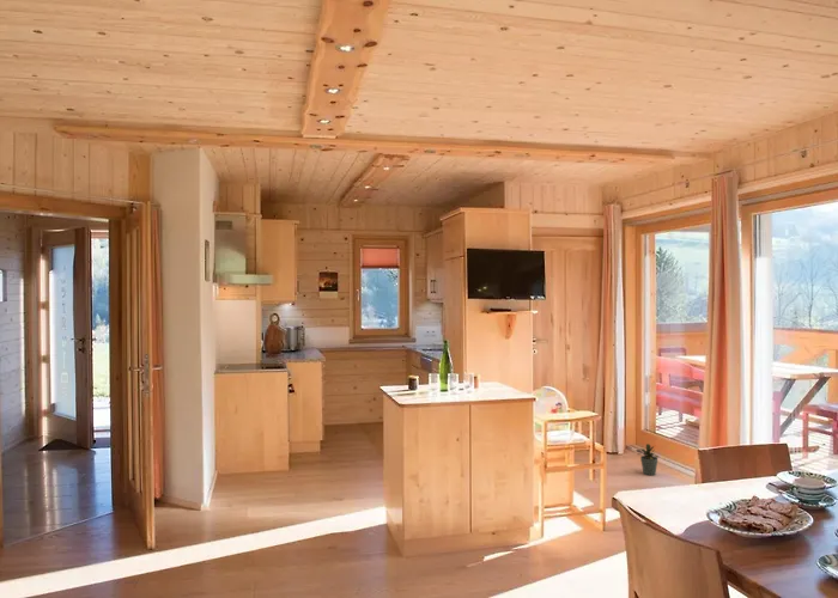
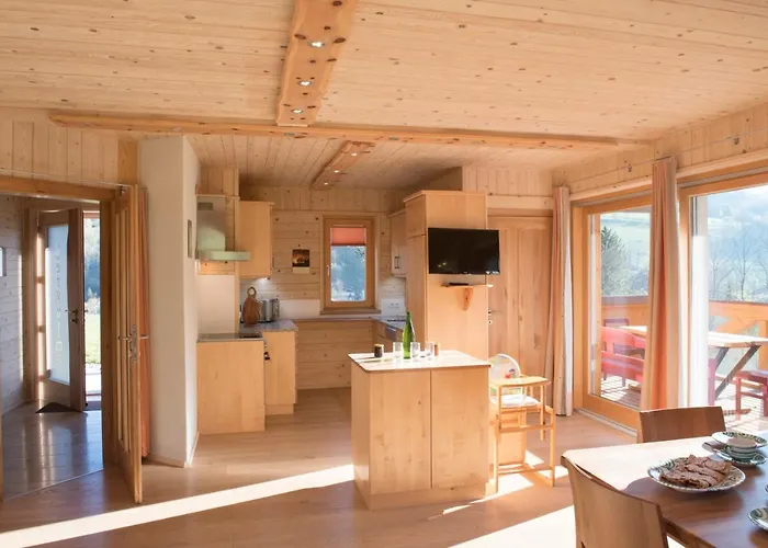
- potted plant (646, 458)
